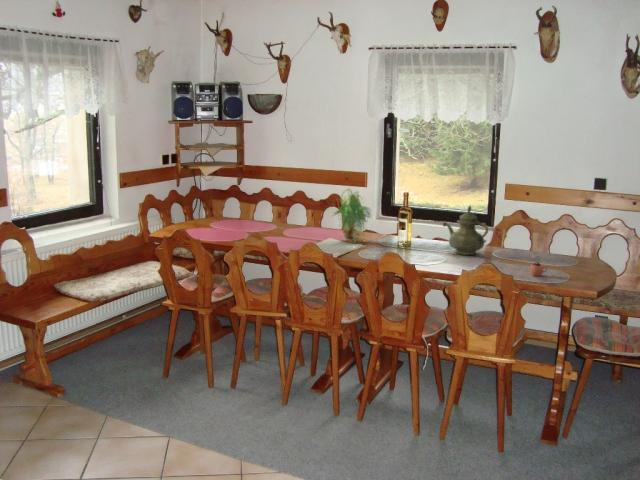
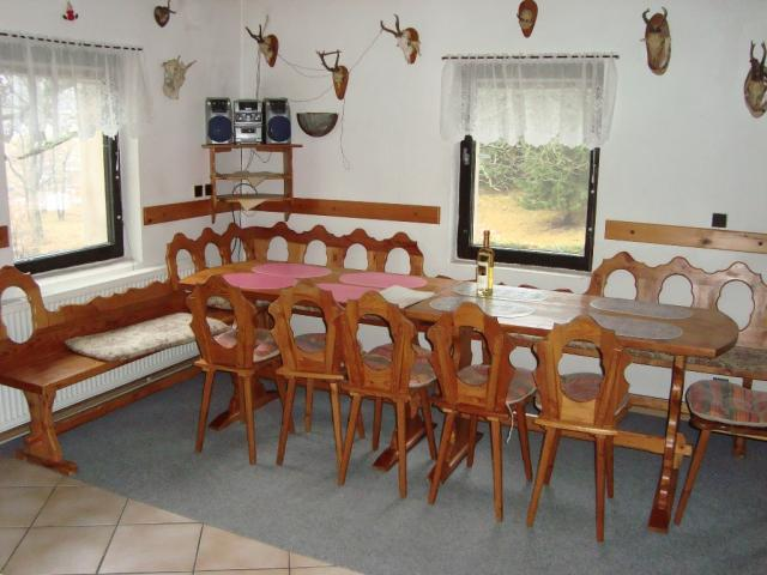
- teapot (464, 228)
- cocoa (539, 265)
- plant (352, 216)
